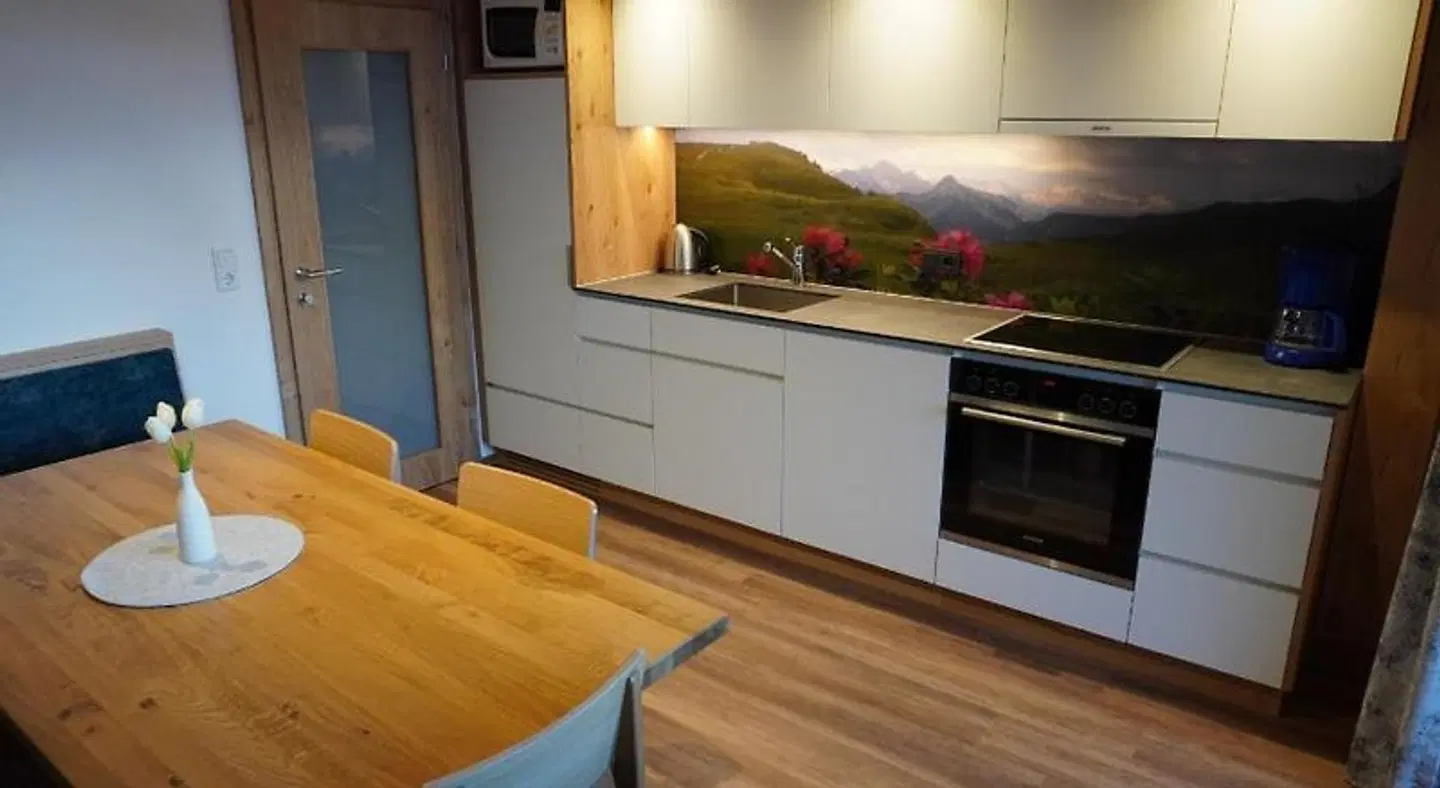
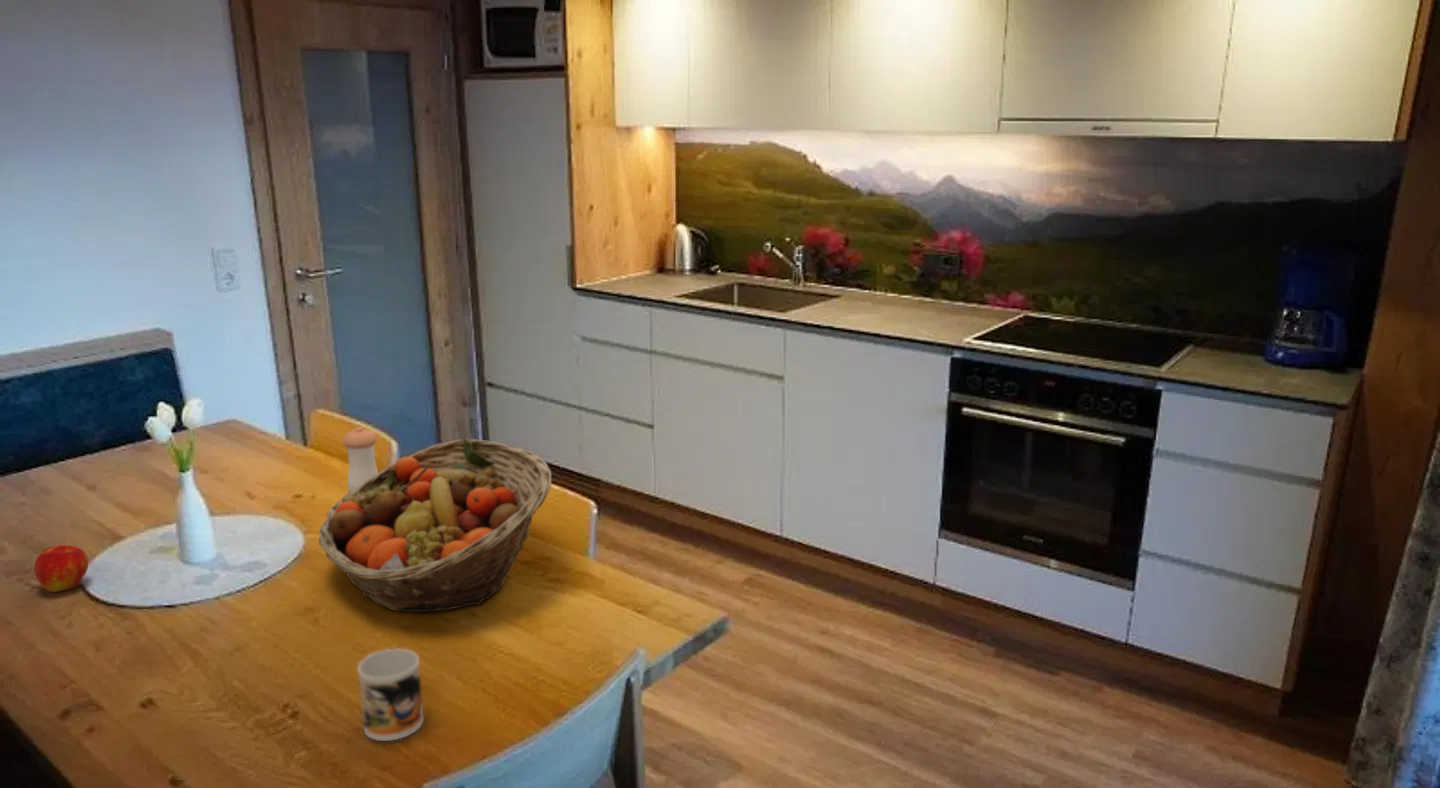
+ pepper shaker (362, 469)
+ mug (385, 688)
+ fruit basket (437, 520)
+ apple (62, 567)
